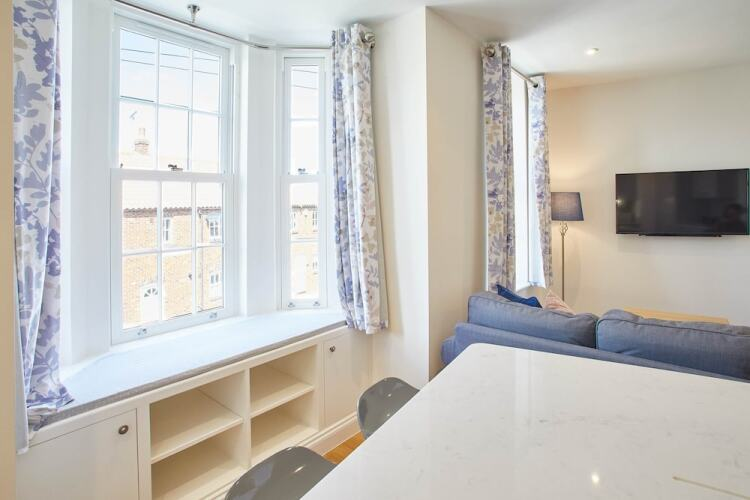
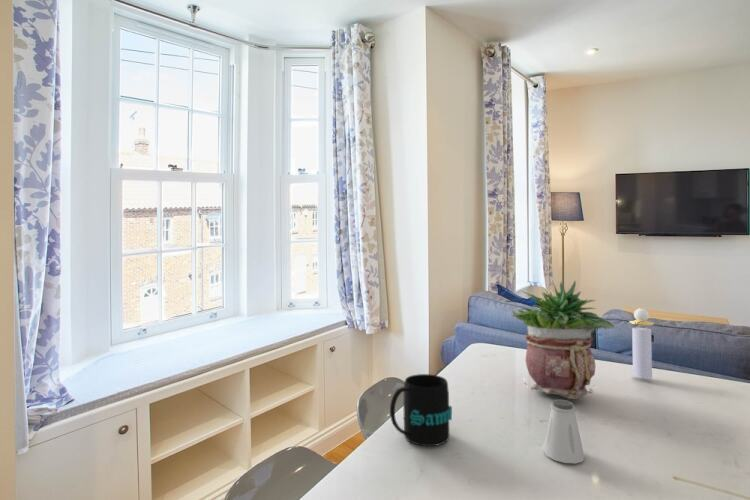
+ mug (419, 411)
+ saltshaker (563, 428)
+ potted plant (556, 335)
+ perfume bottle (641, 343)
